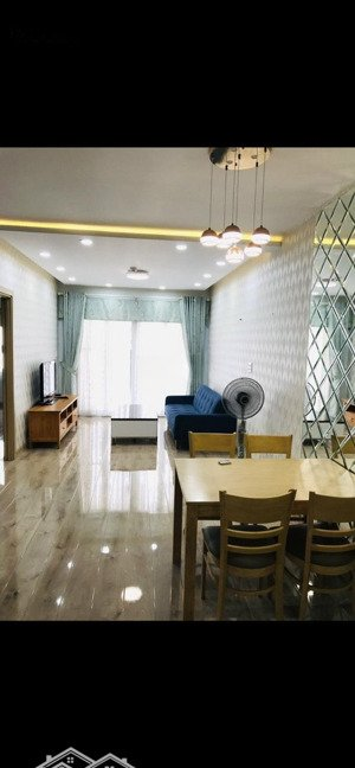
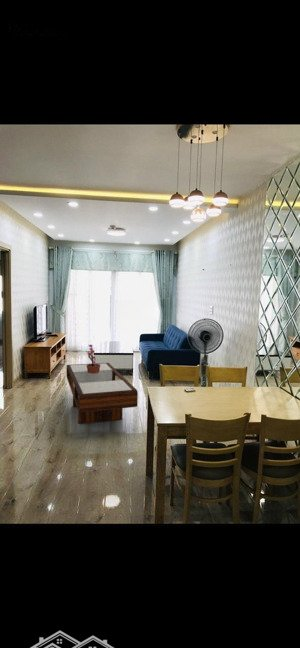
+ coffee table (96, 393)
+ potted plant (94, 357)
